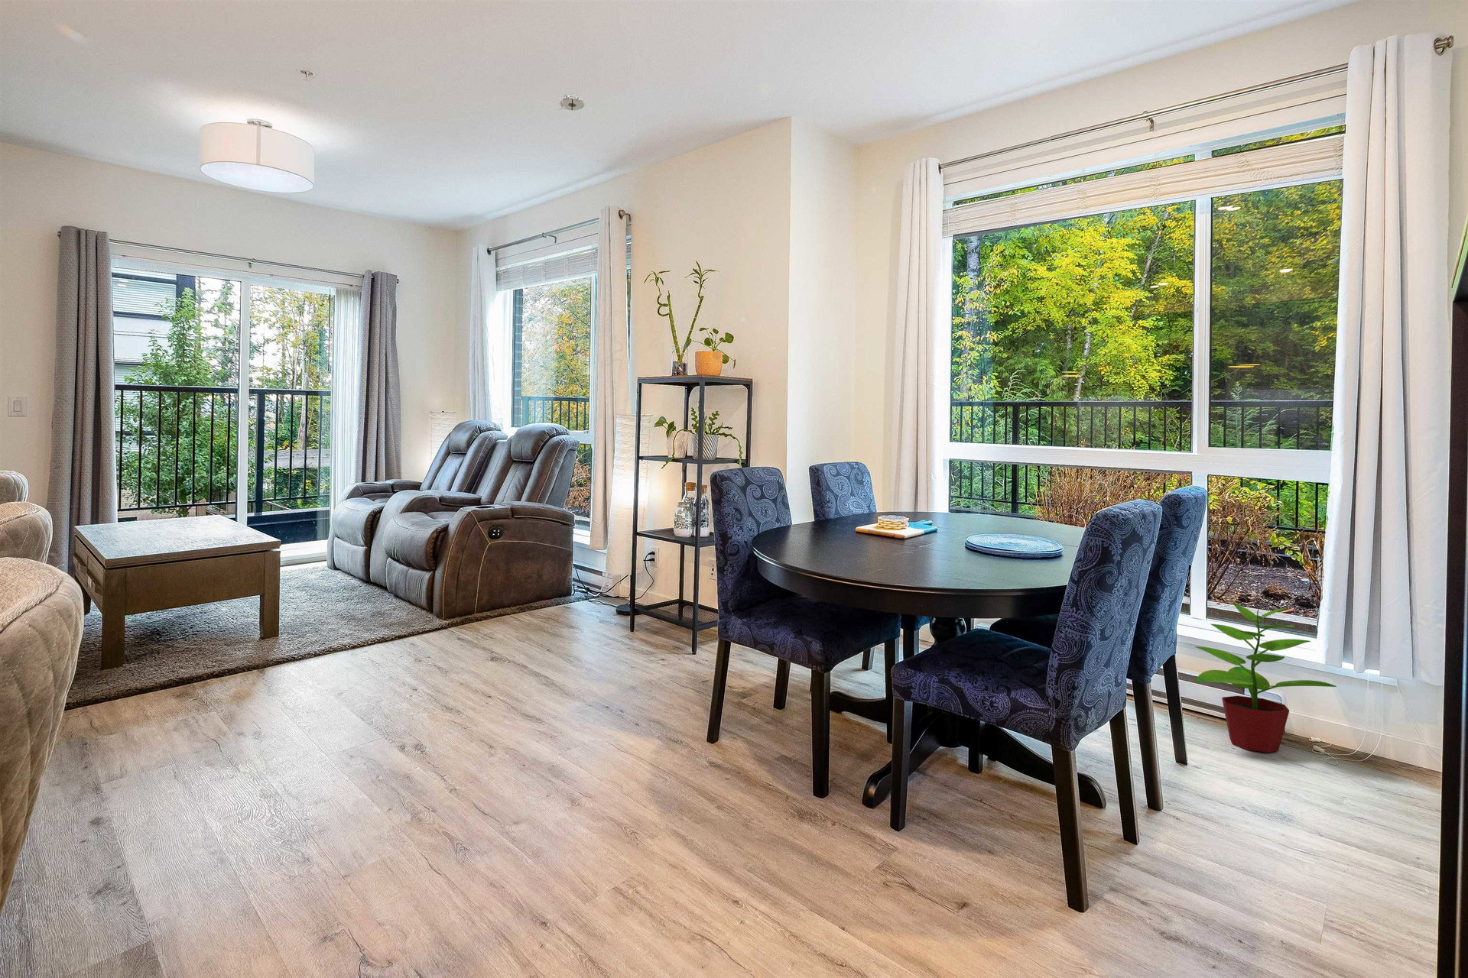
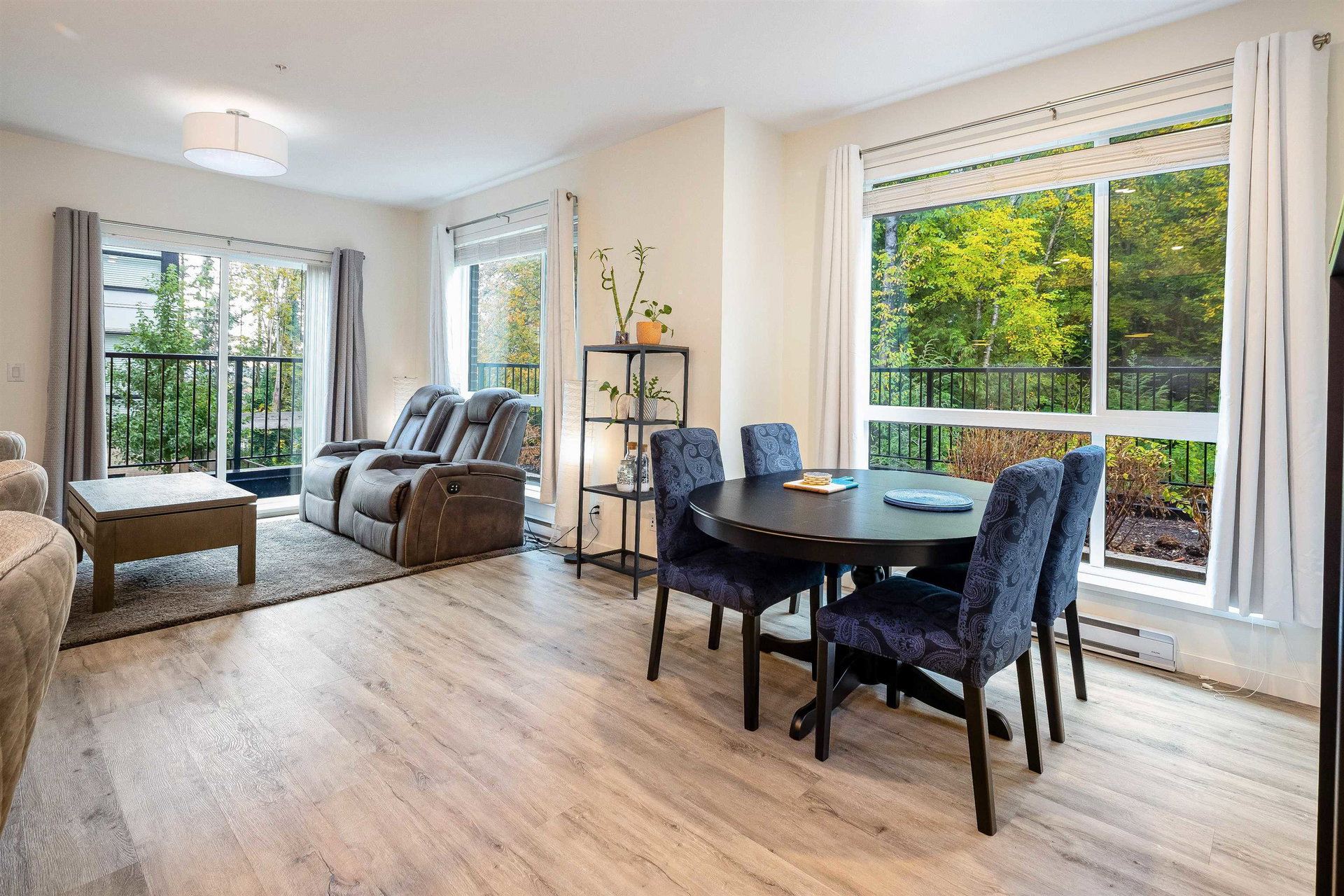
- potted plant (1260, 675)
- smoke detector (571, 102)
